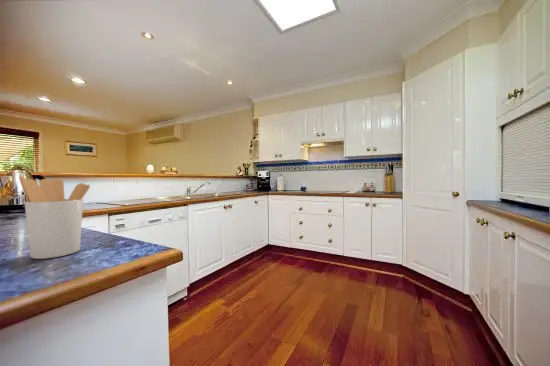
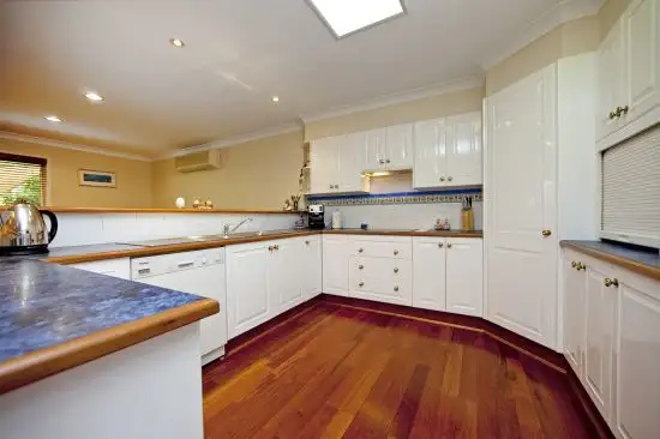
- utensil holder (51, 213)
